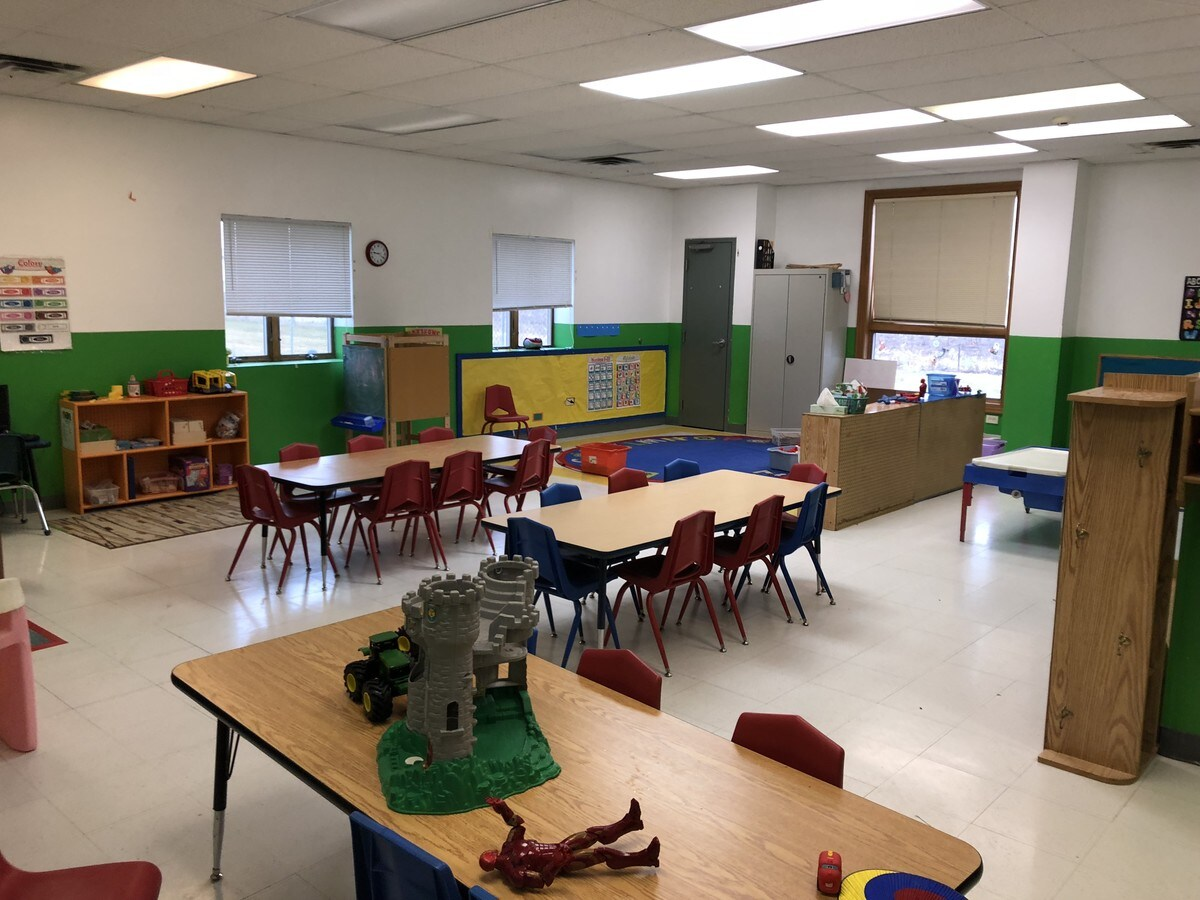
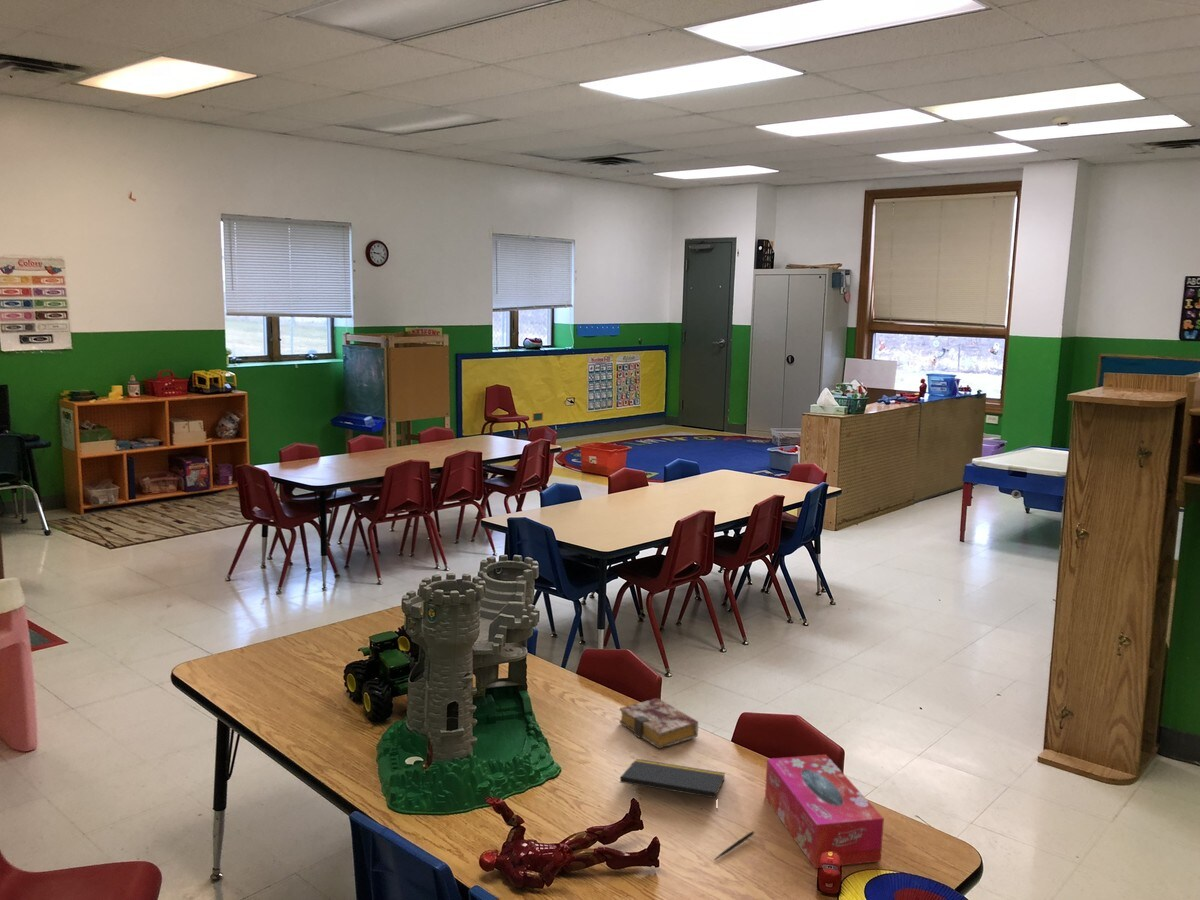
+ book (657, 722)
+ notepad (673, 777)
+ pen (733, 845)
+ tissue box (820, 807)
